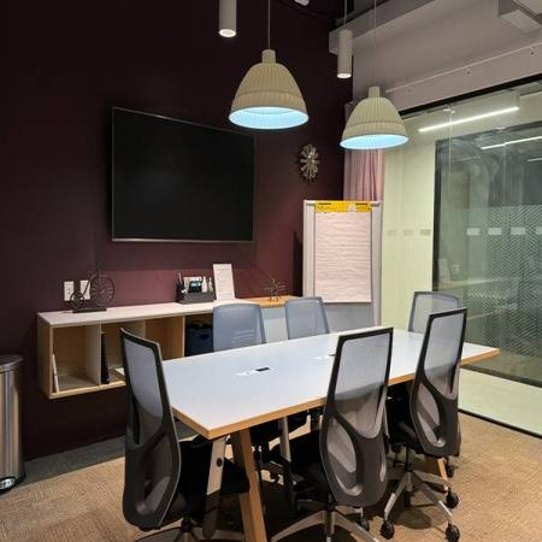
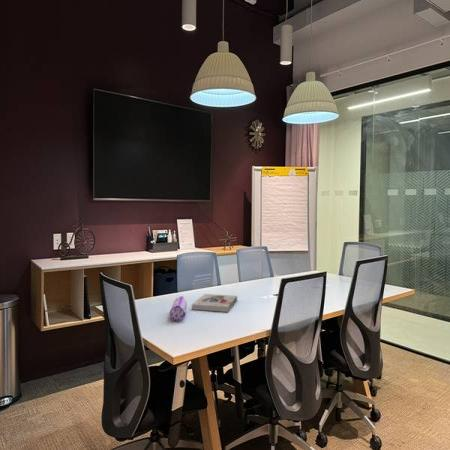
+ pencil case (178, 308)
+ book (215, 302)
